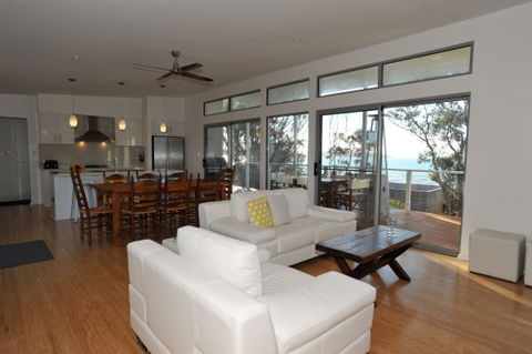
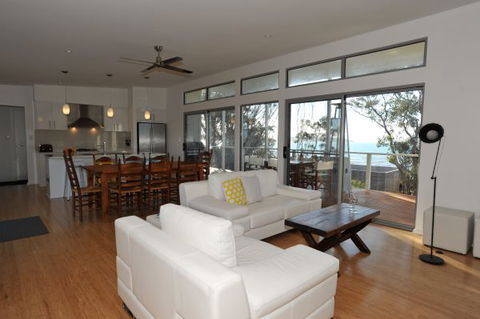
+ floor lamp (435, 191)
